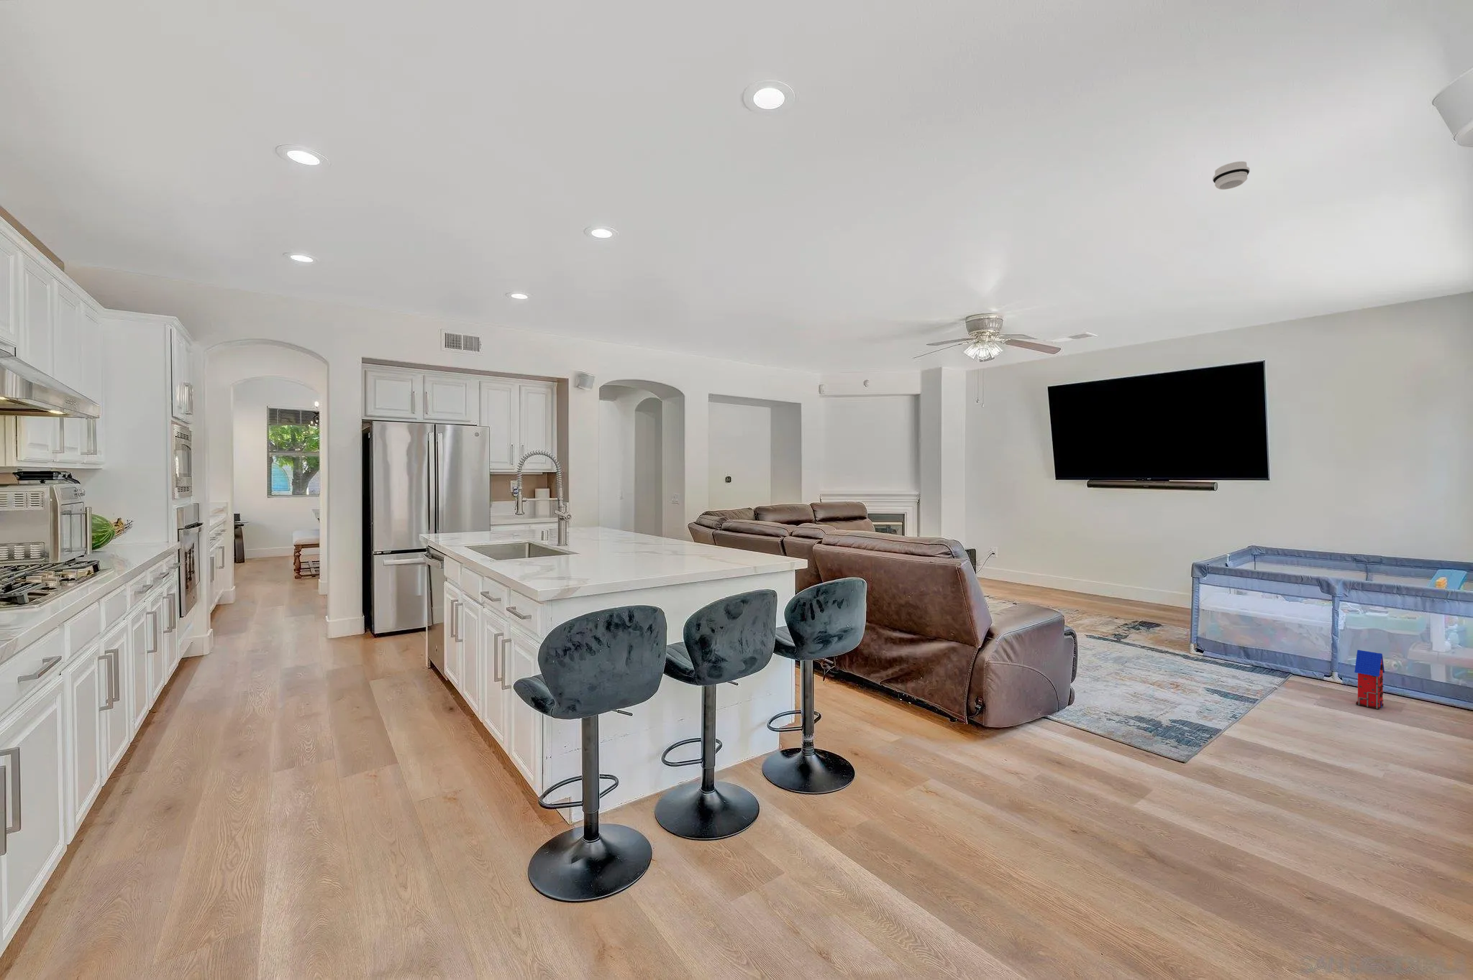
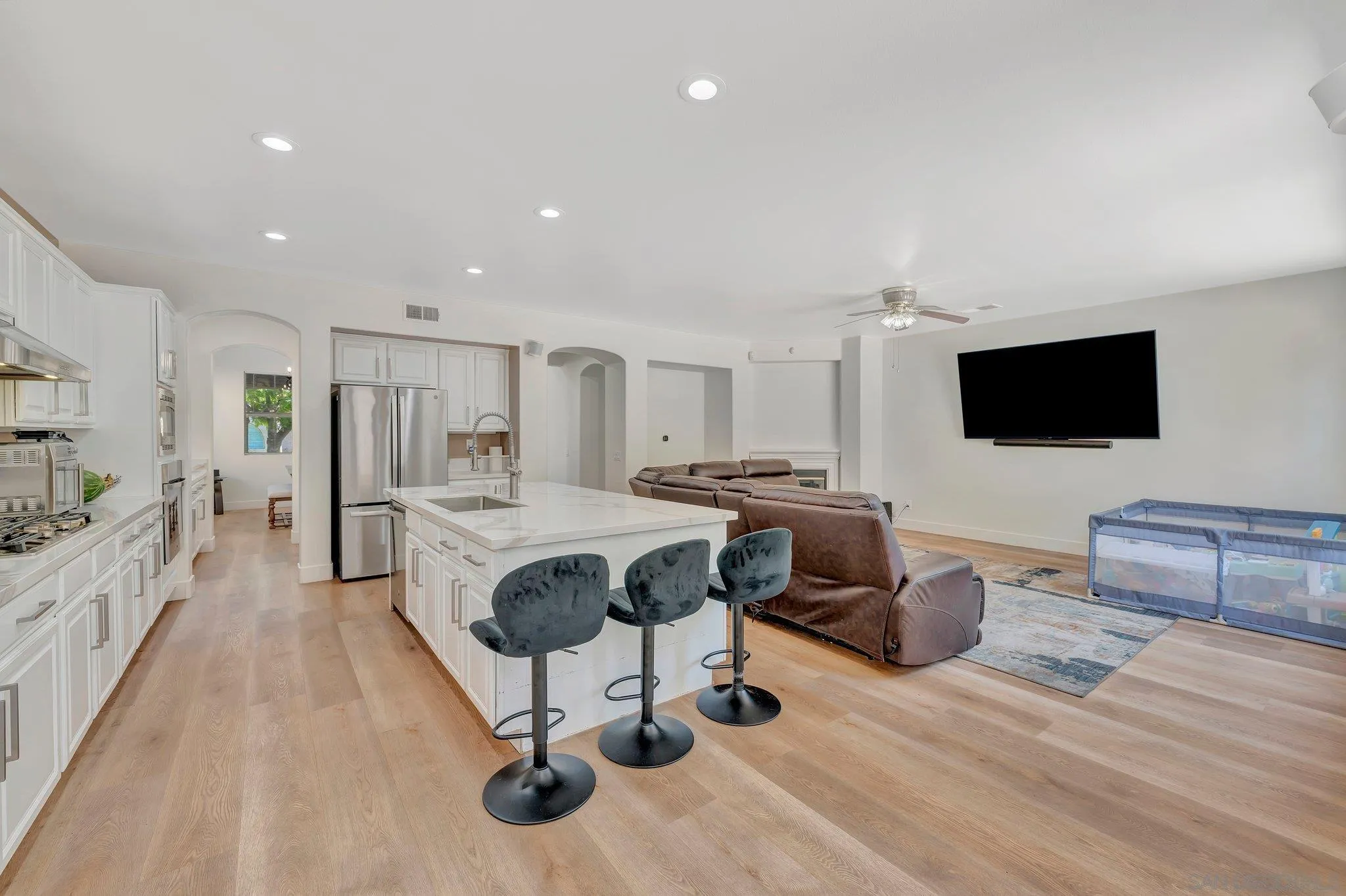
- smoke detector (1231, 176)
- toy house (1369, 678)
